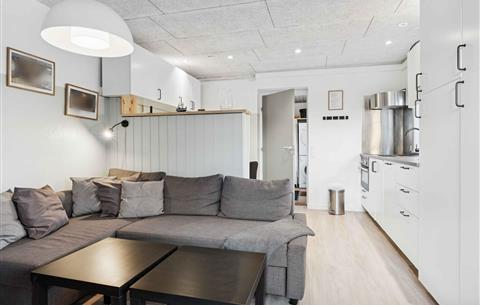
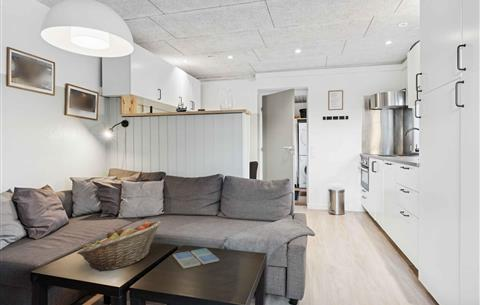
+ drink coaster (195, 258)
+ fruit basket (123, 241)
